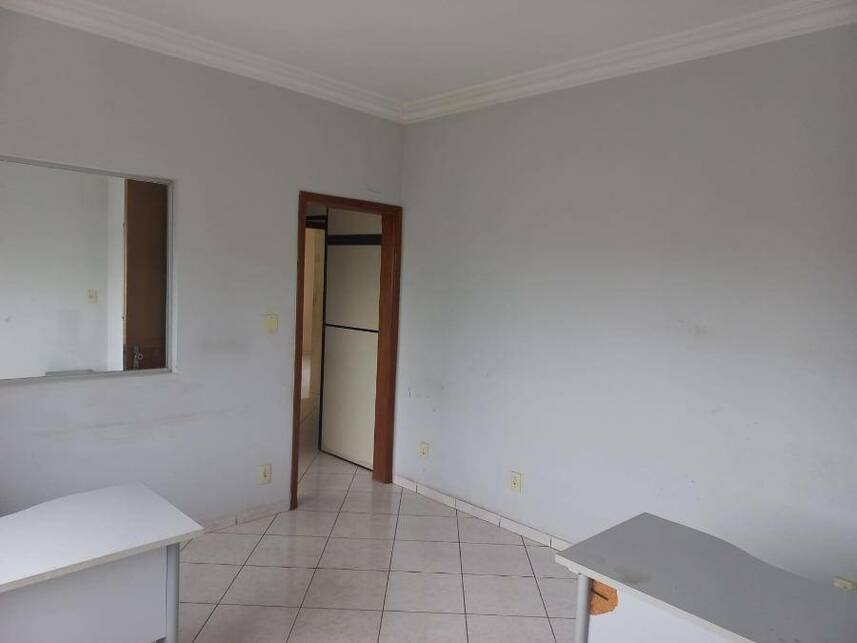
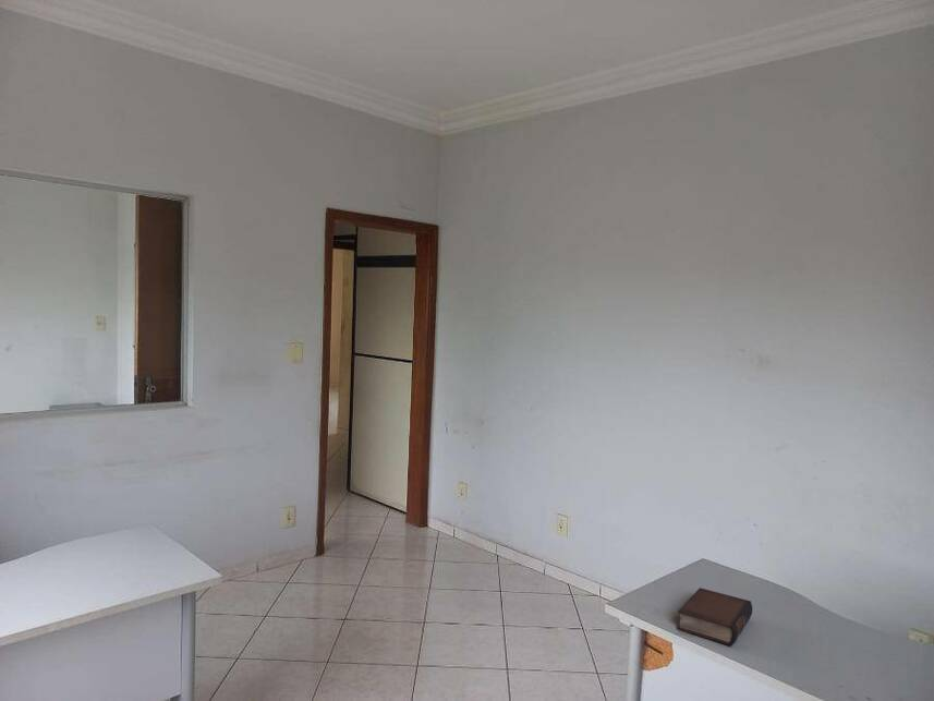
+ book (716, 615)
